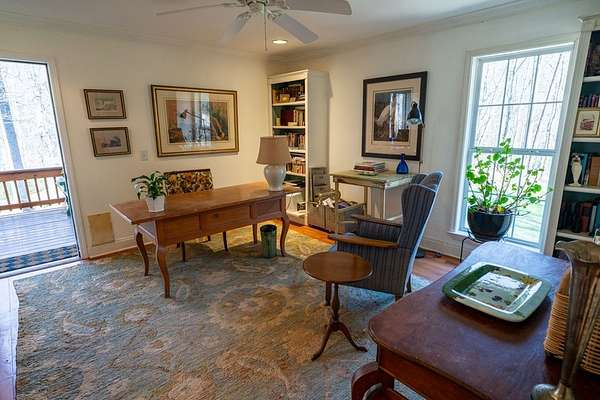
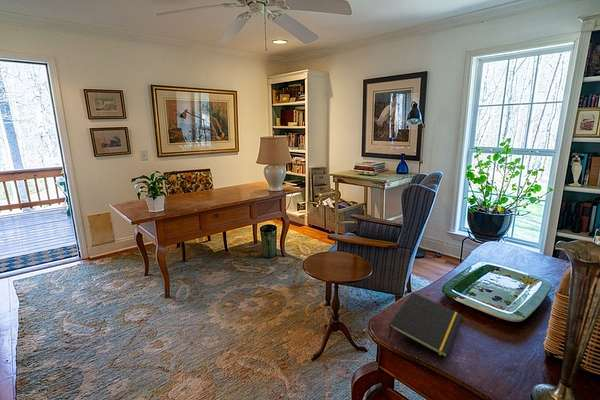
+ notepad (427, 320)
